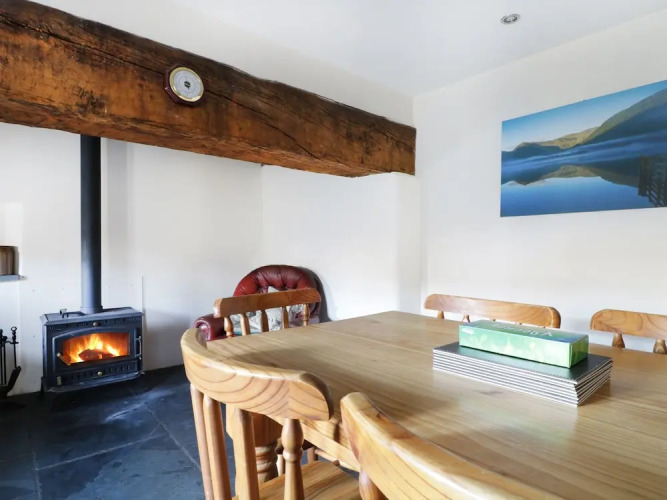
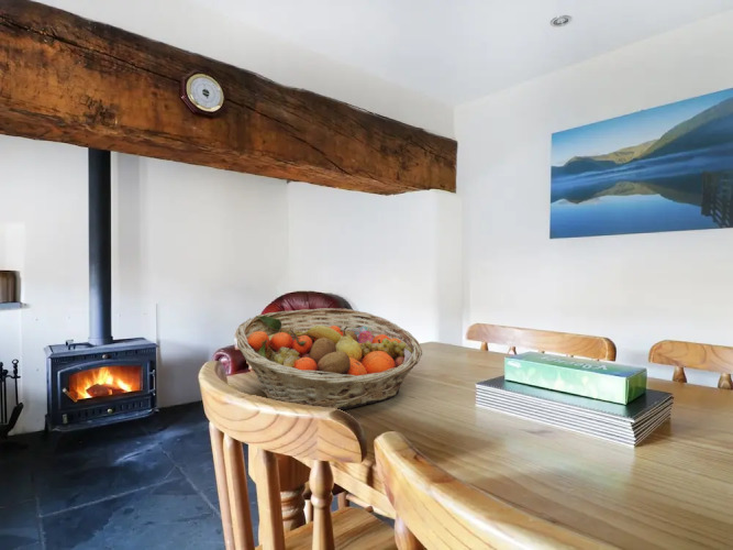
+ fruit basket (332, 352)
